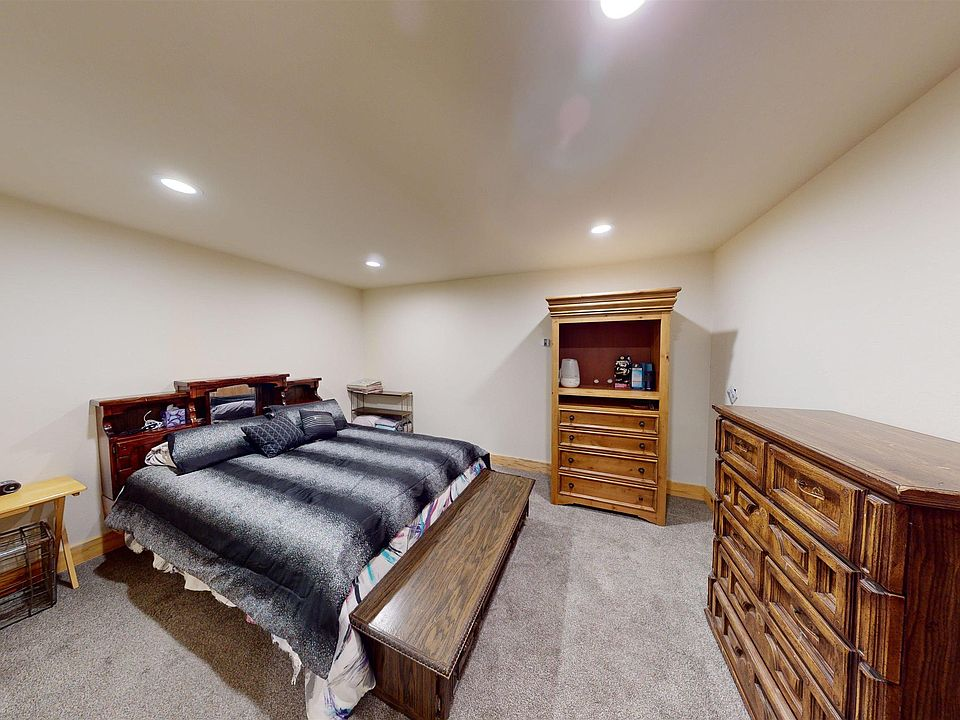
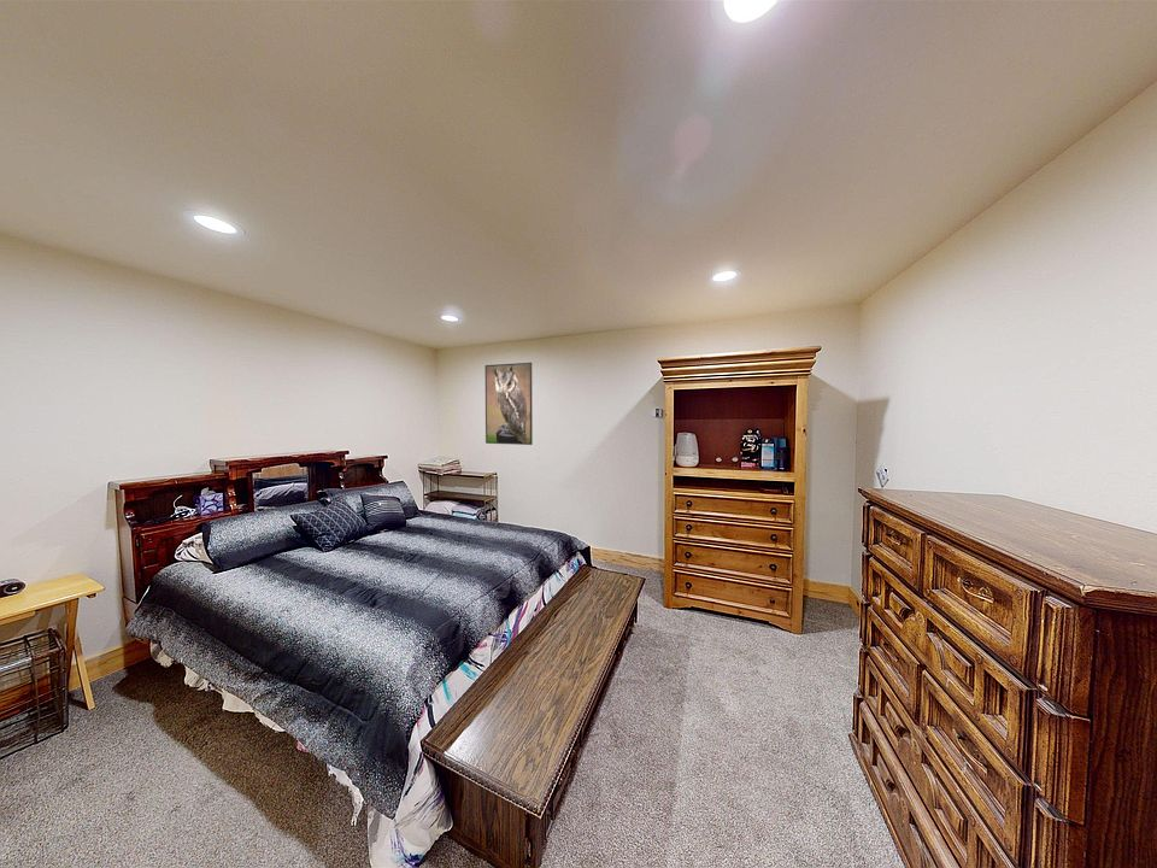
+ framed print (507, 404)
